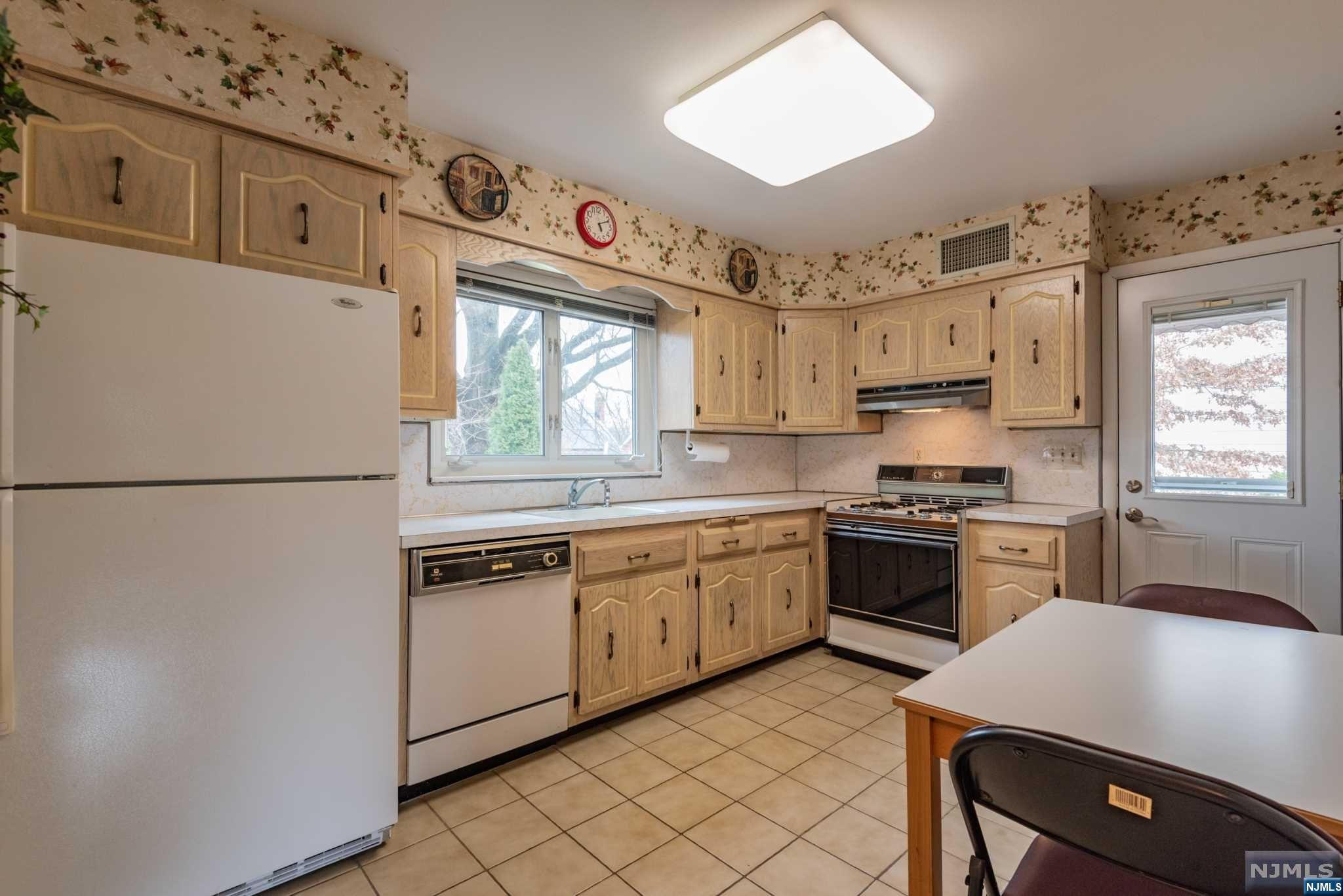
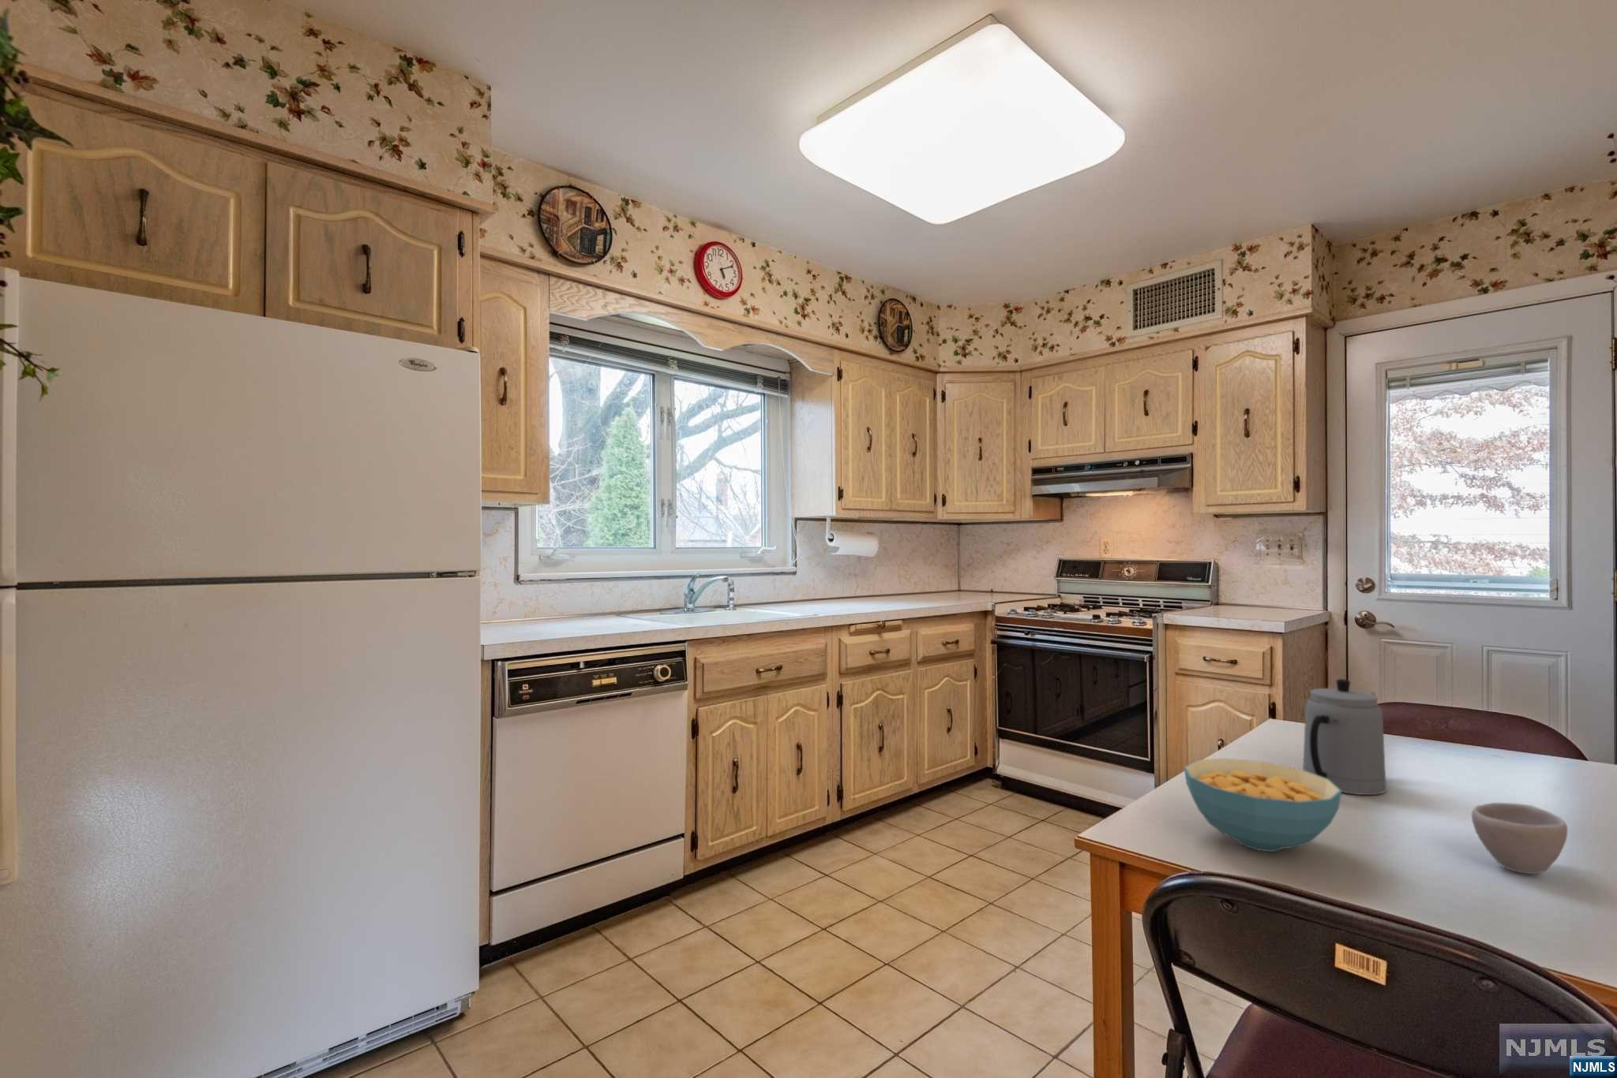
+ teapot (1345, 730)
+ cup (1519, 837)
+ cereal bowl (1258, 811)
